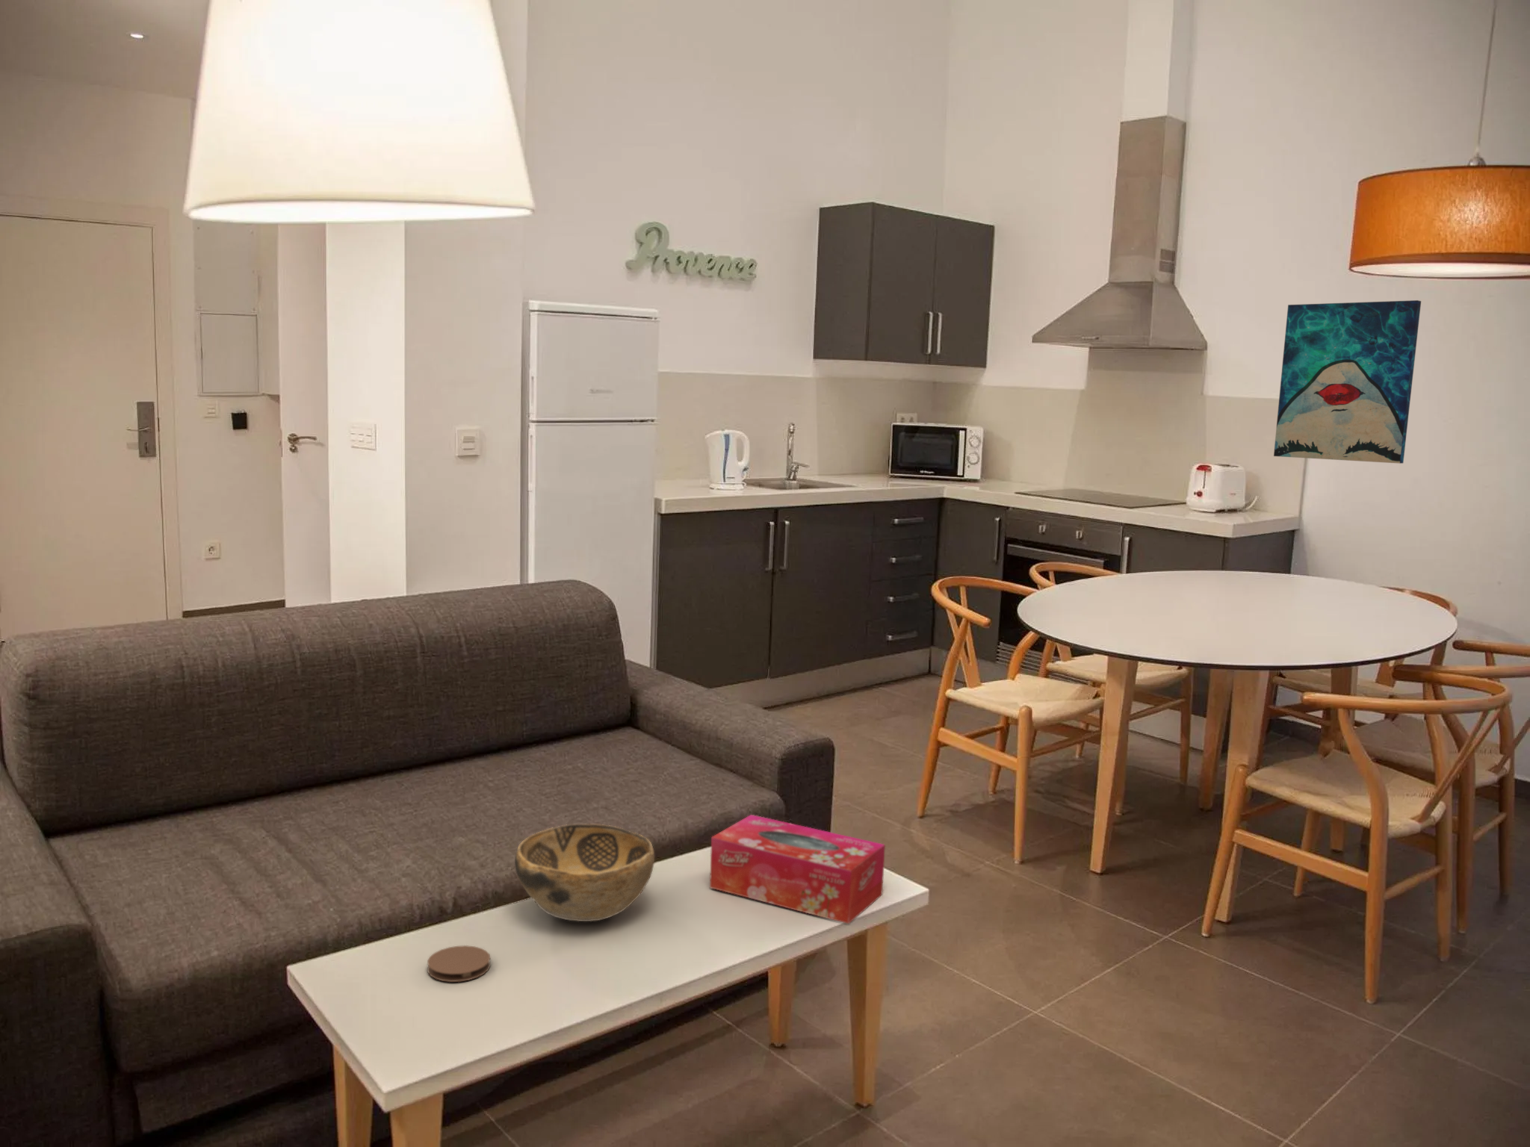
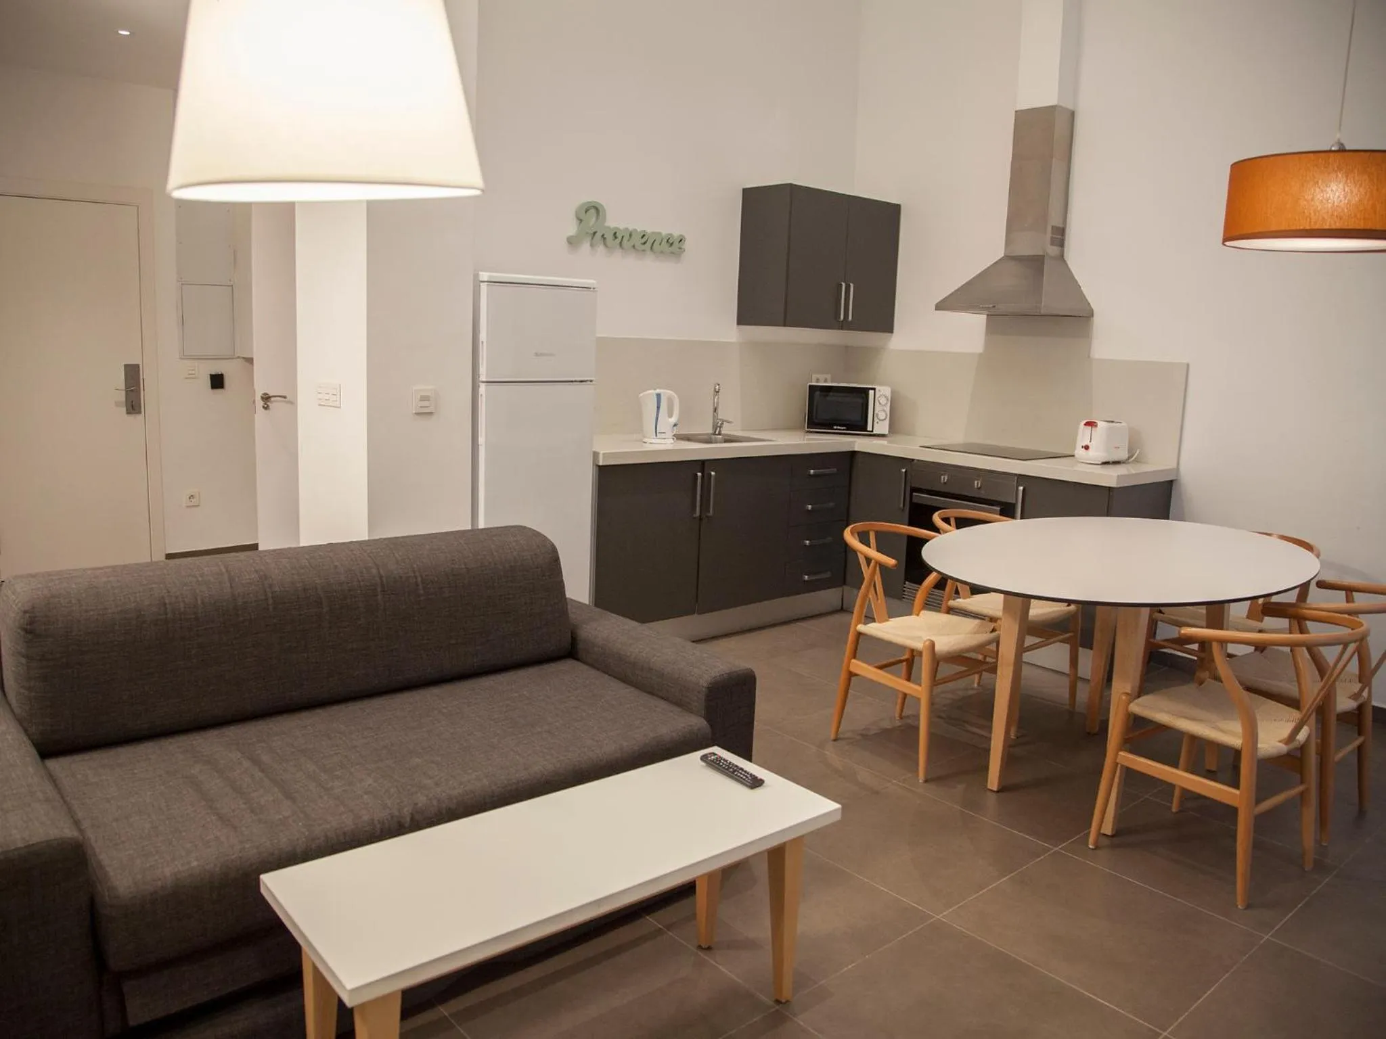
- wall art (1344, 382)
- tissue box (796, 865)
- decorative bowl (585, 880)
- coaster (459, 964)
